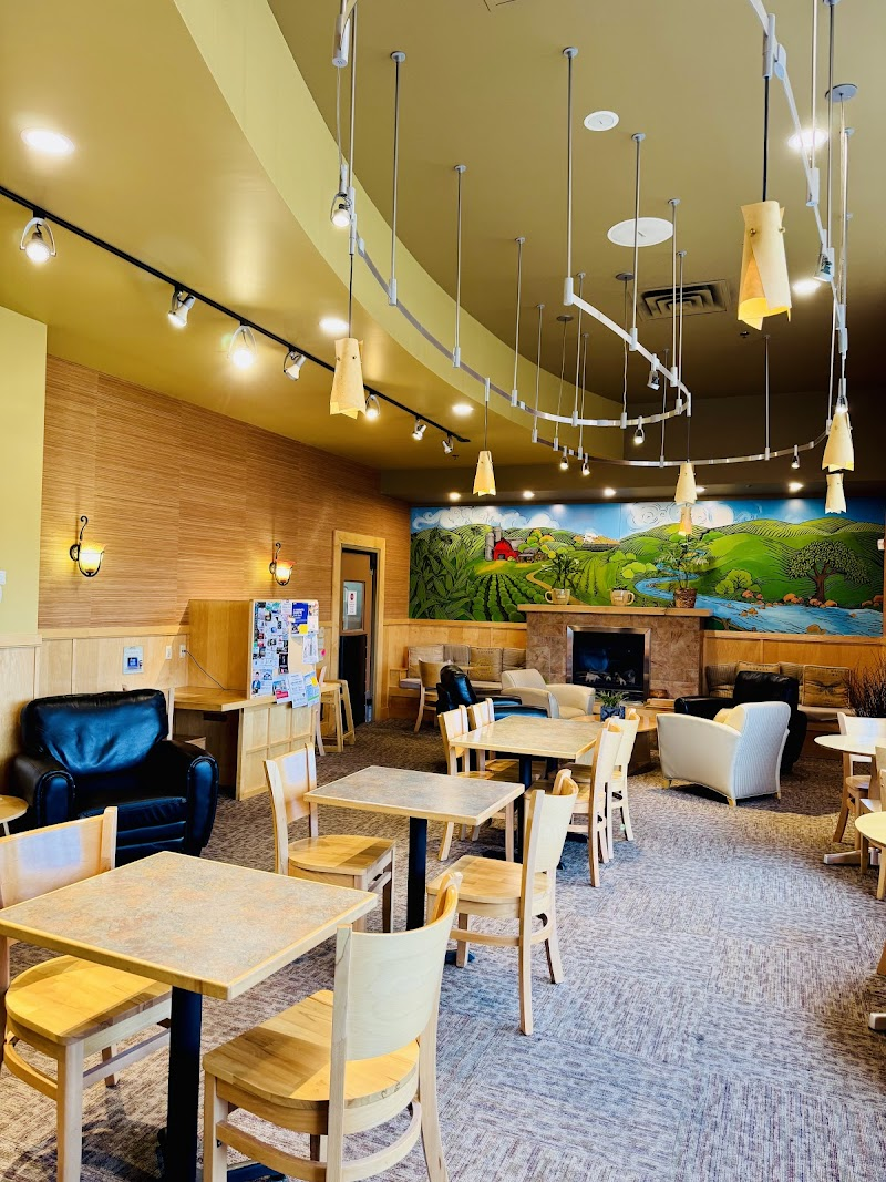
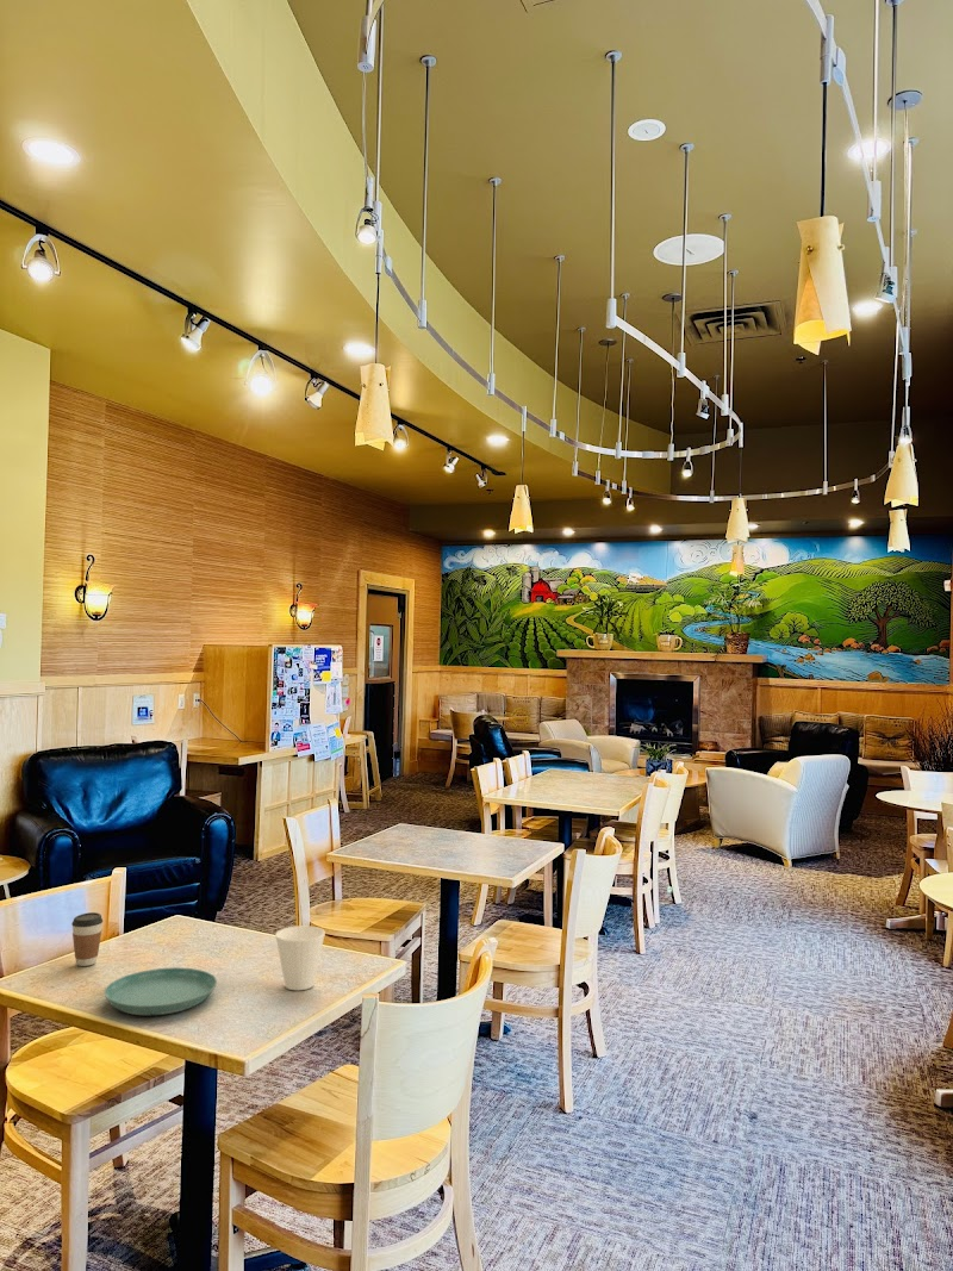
+ coffee cup (87, 939)
+ cup (299, 959)
+ saucer (161, 992)
